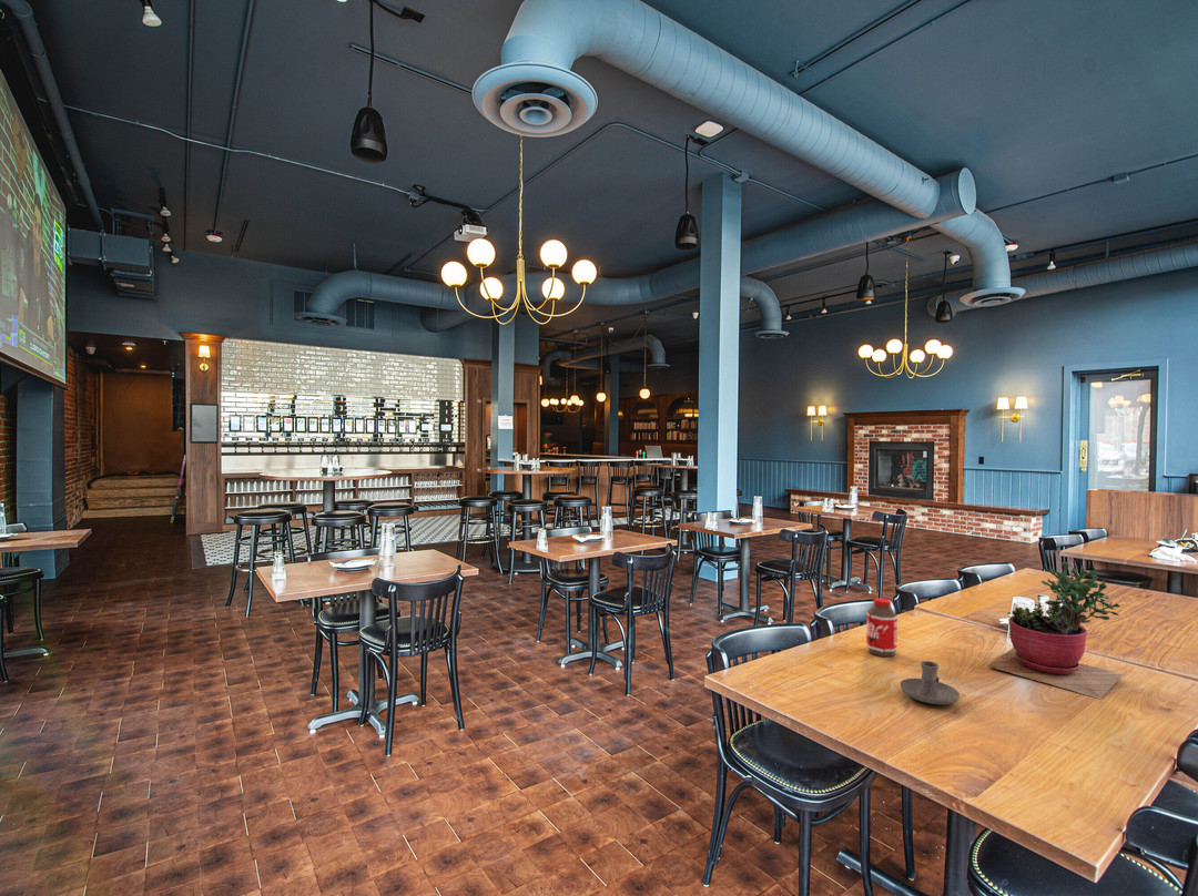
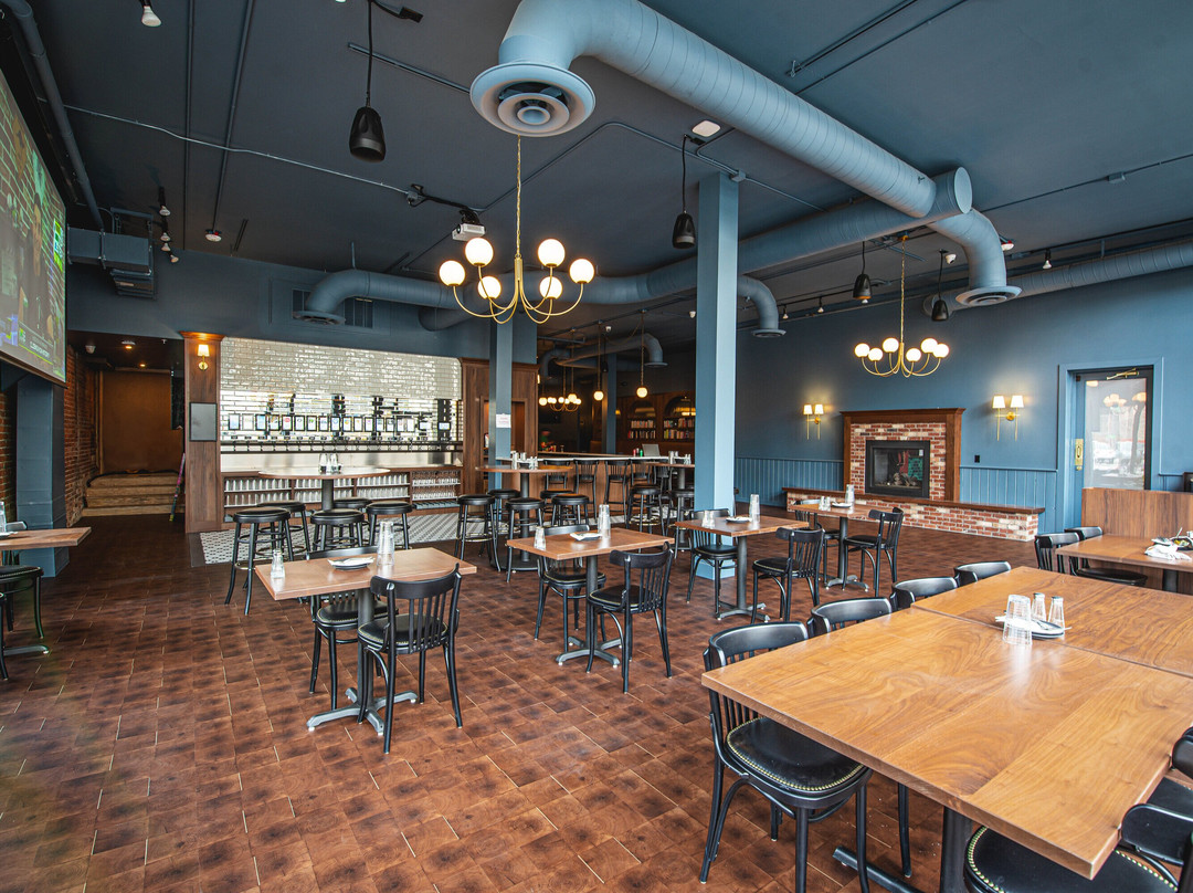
- succulent plant (1054, 618)
- bottle (881, 625)
- candle holder (930, 679)
